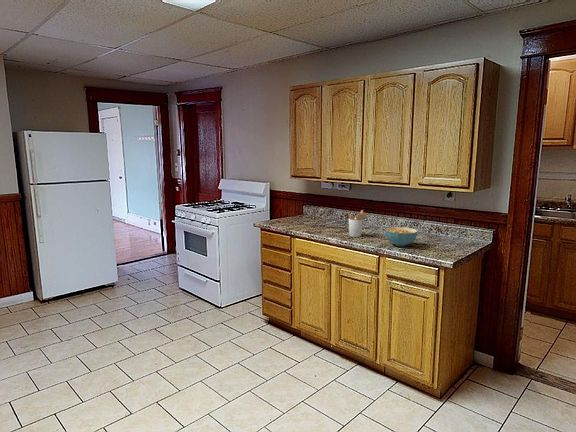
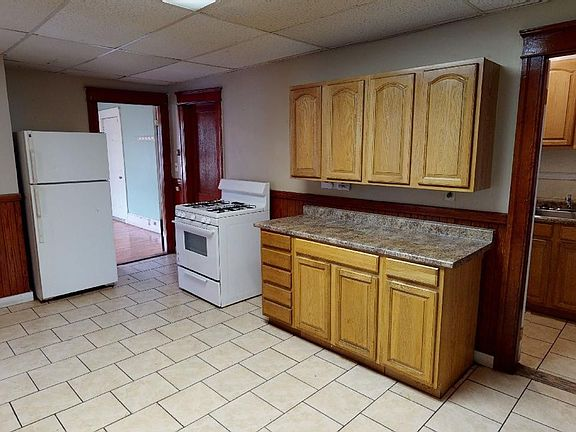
- cereal bowl (400, 237)
- utensil holder (357, 223)
